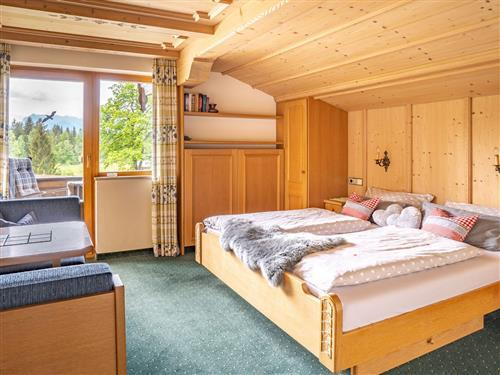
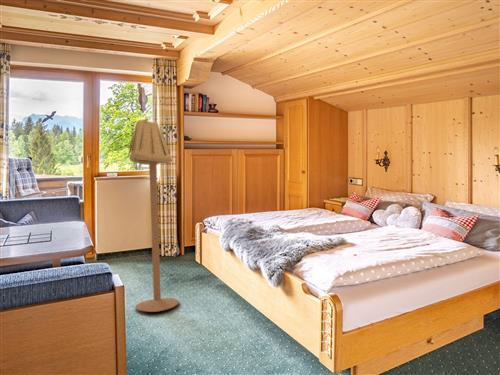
+ floor lamp (152, 211)
